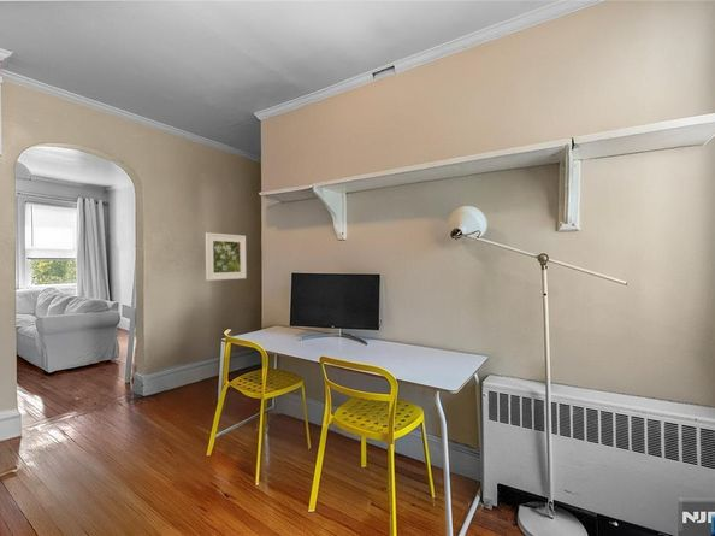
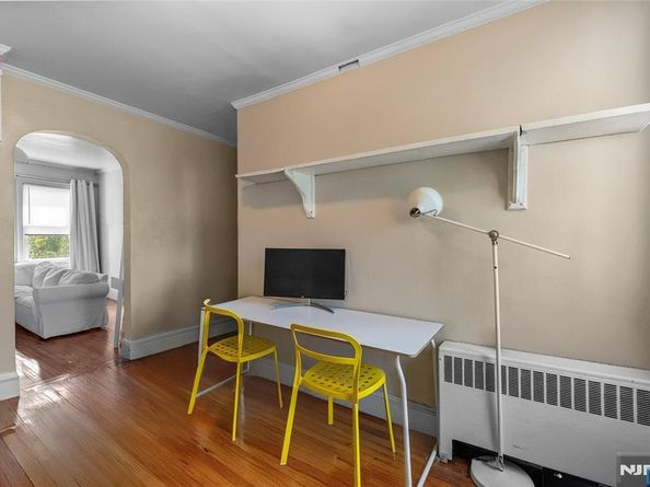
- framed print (226, 257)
